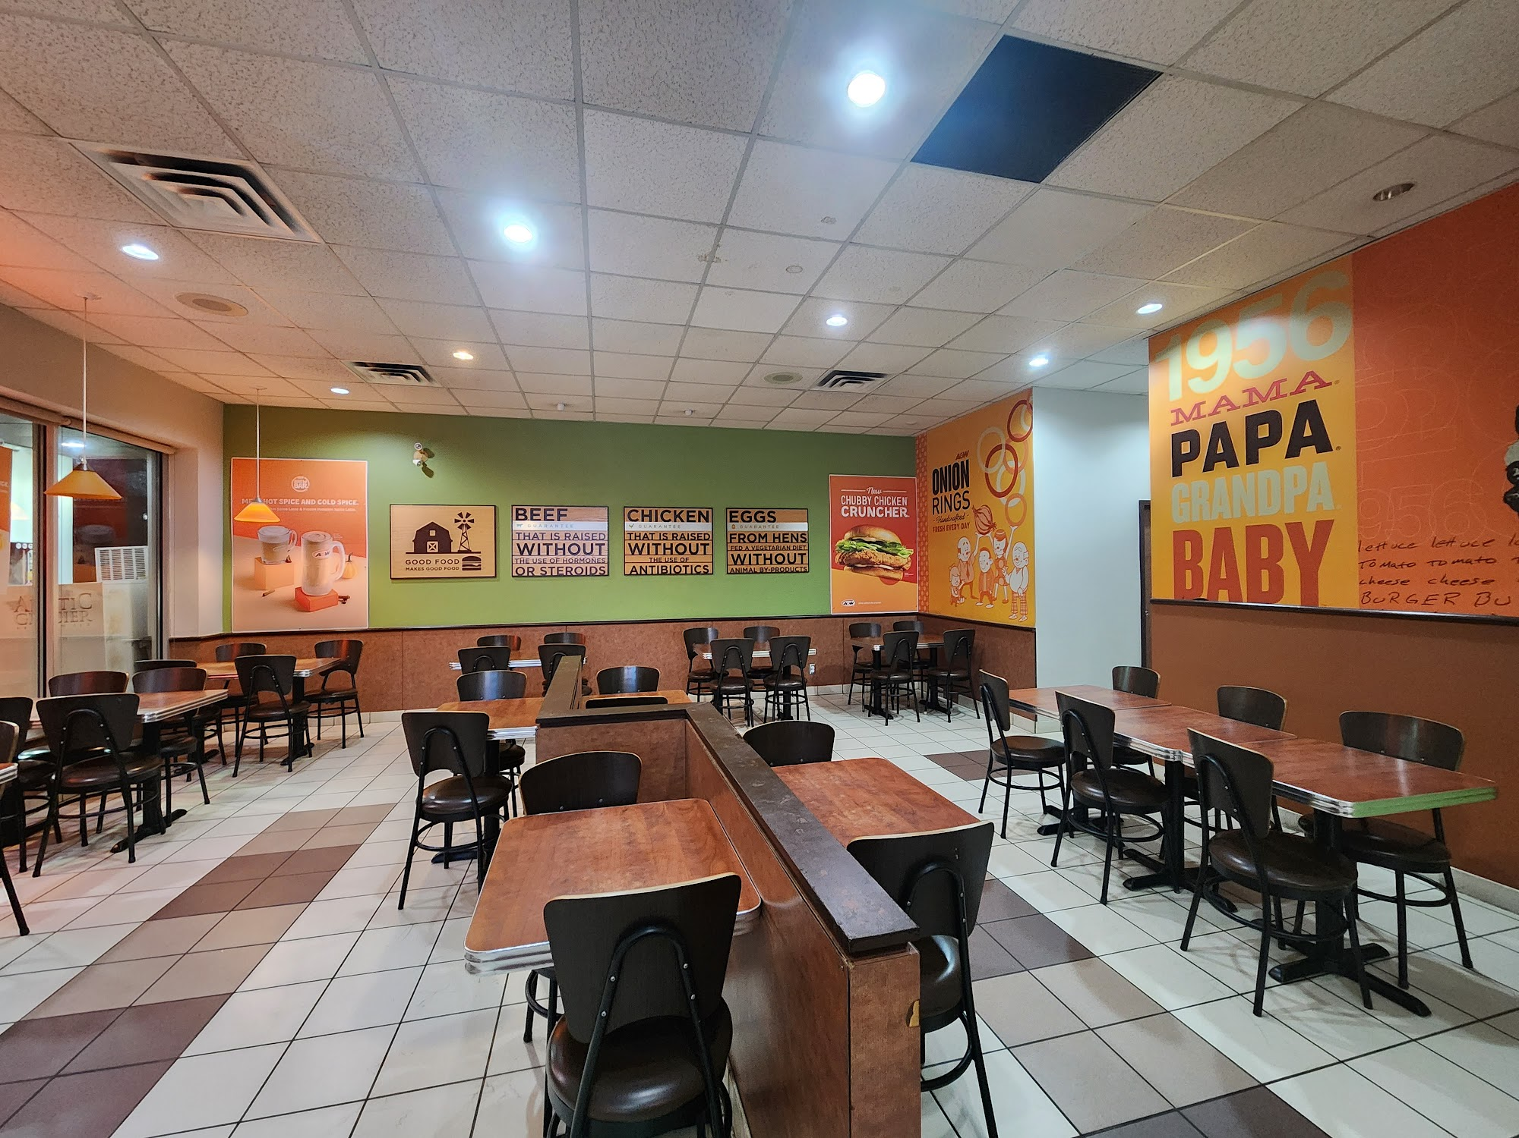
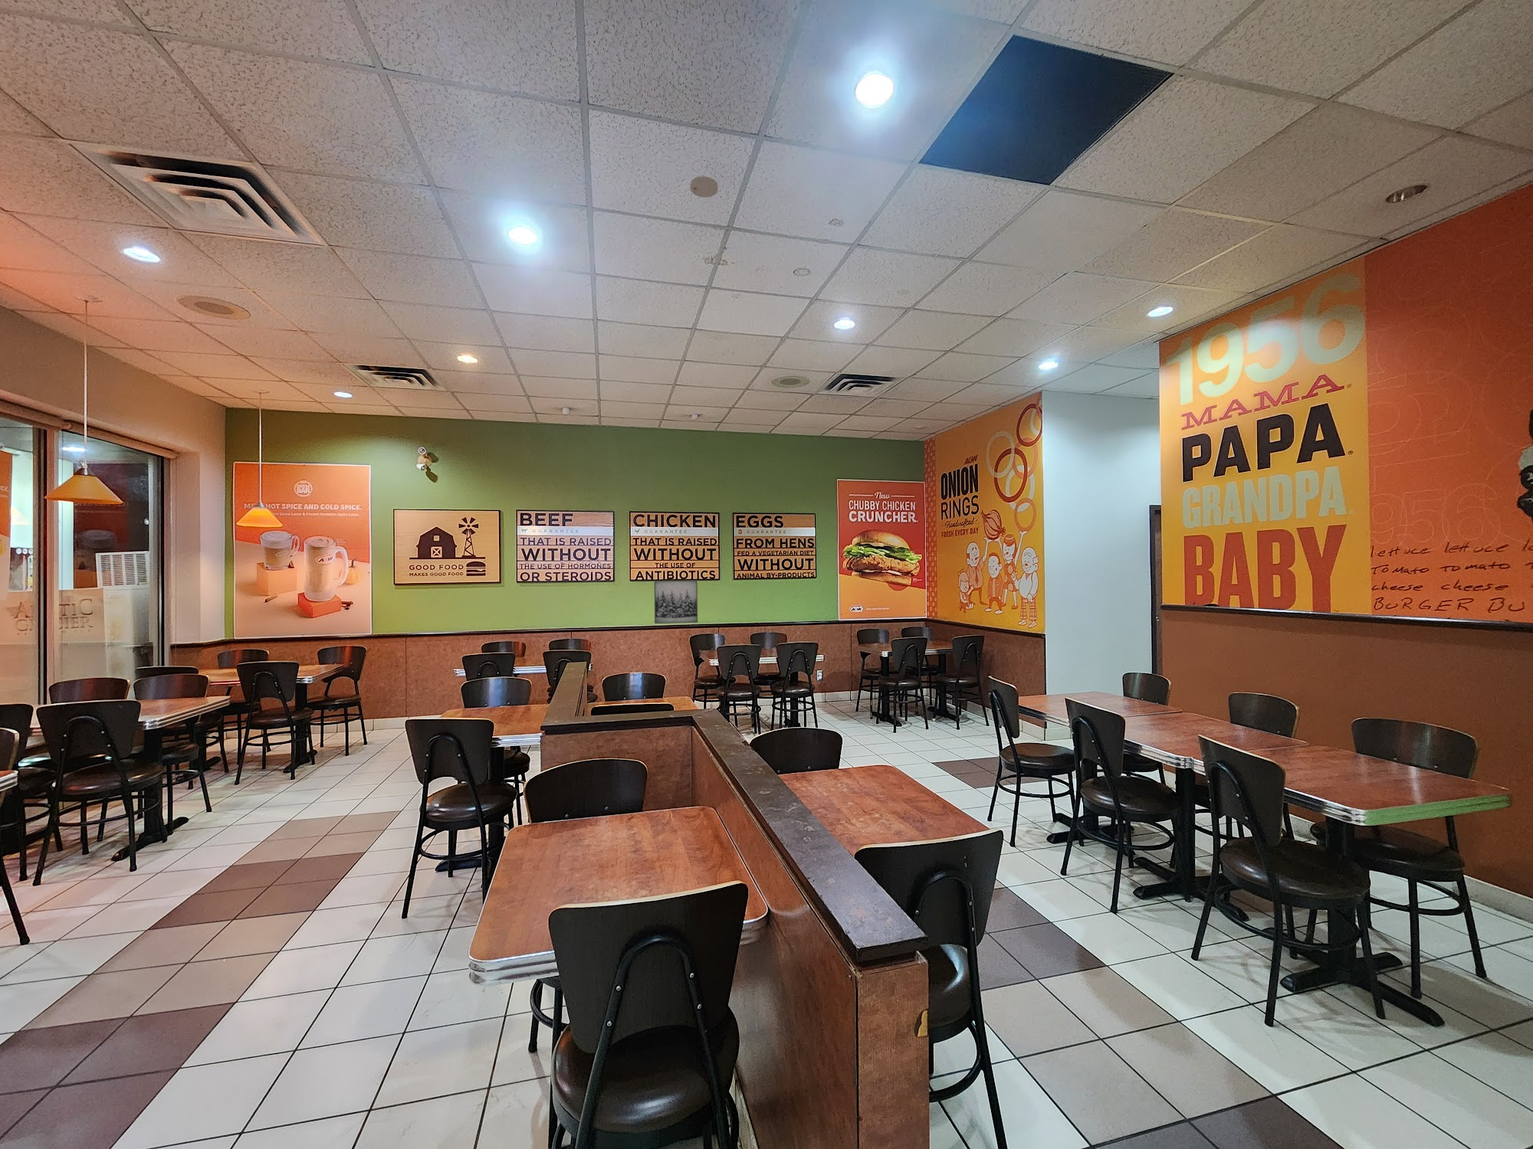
+ wall art (676, 601)
+ smoke detector (704, 187)
